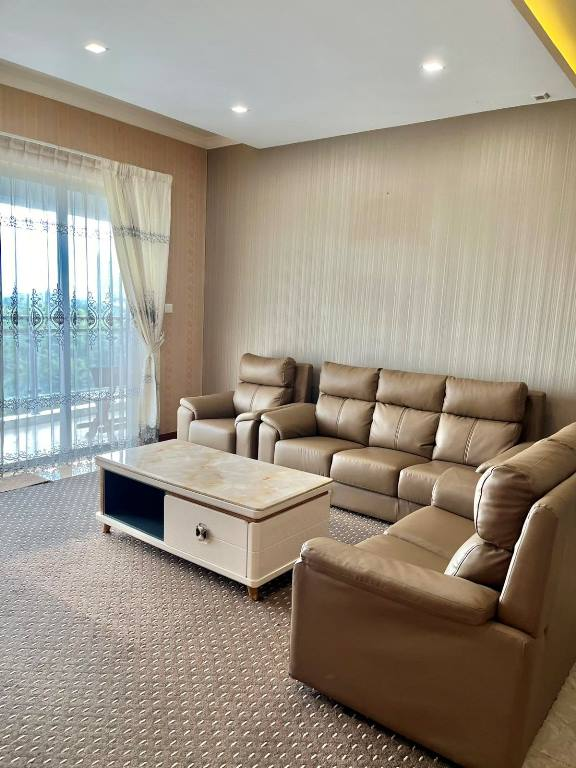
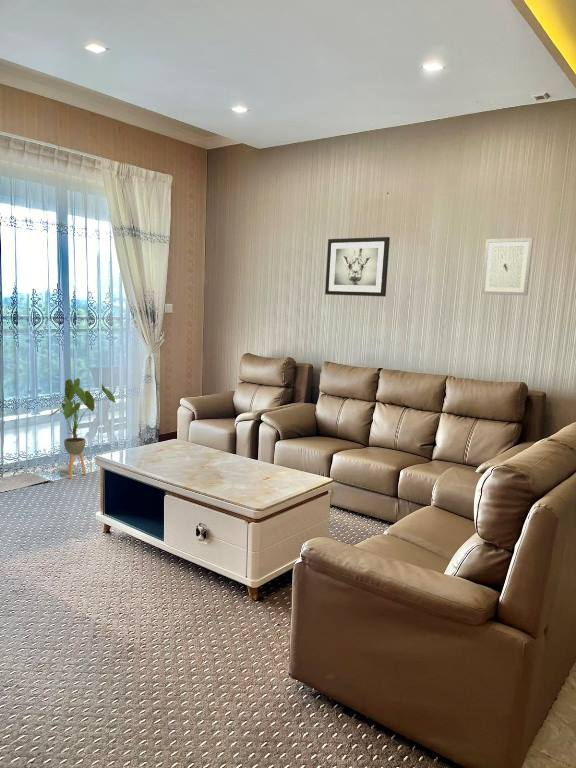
+ house plant (77, 426)
+ wall art (356, 267)
+ wall art (506, 266)
